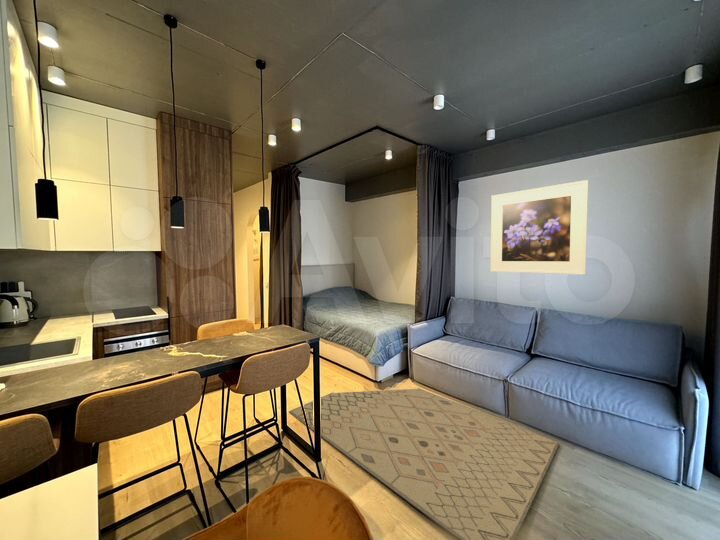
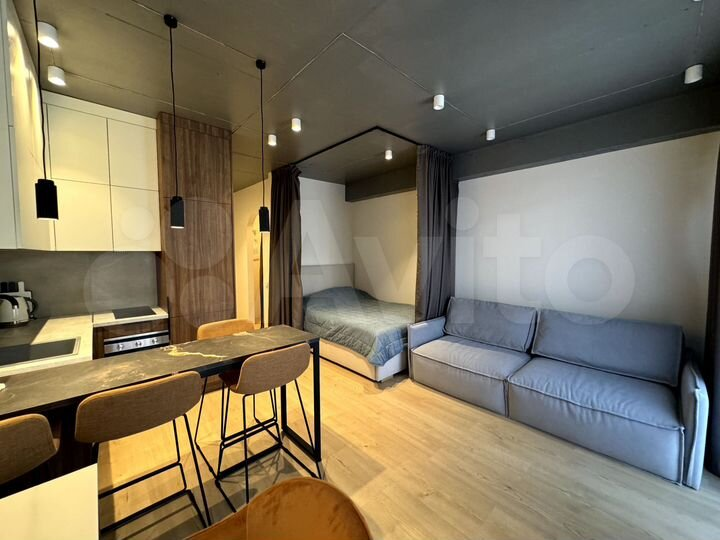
- rug (410, 426)
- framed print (533, 231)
